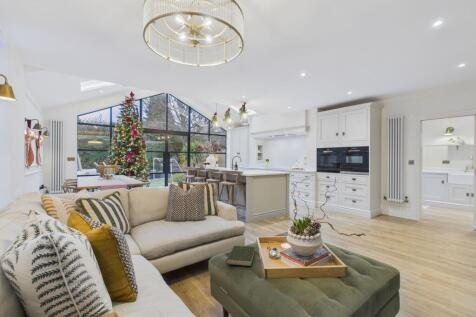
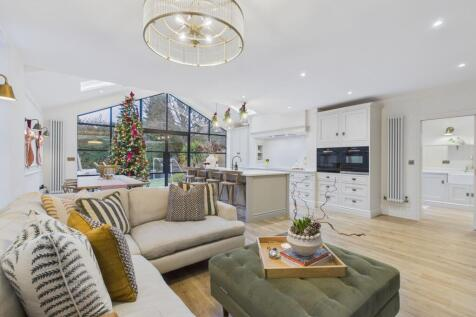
- book (241, 255)
